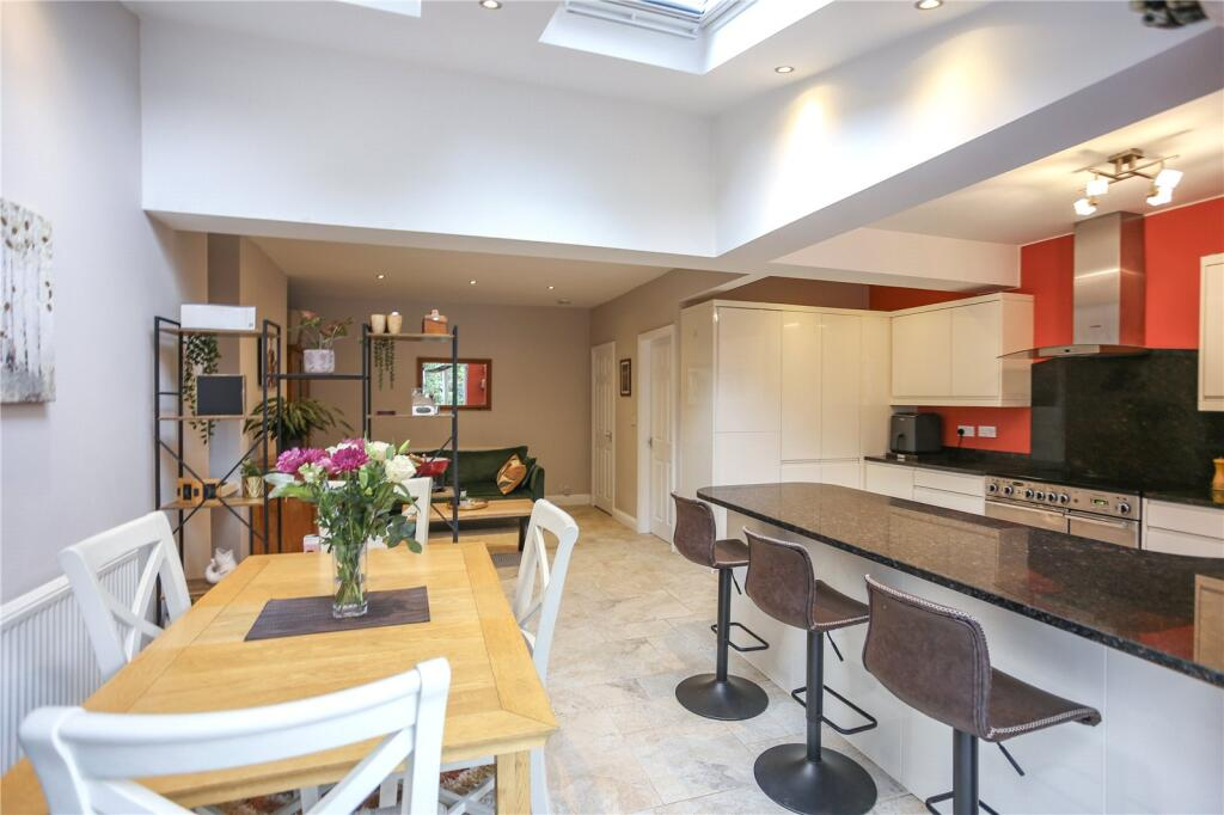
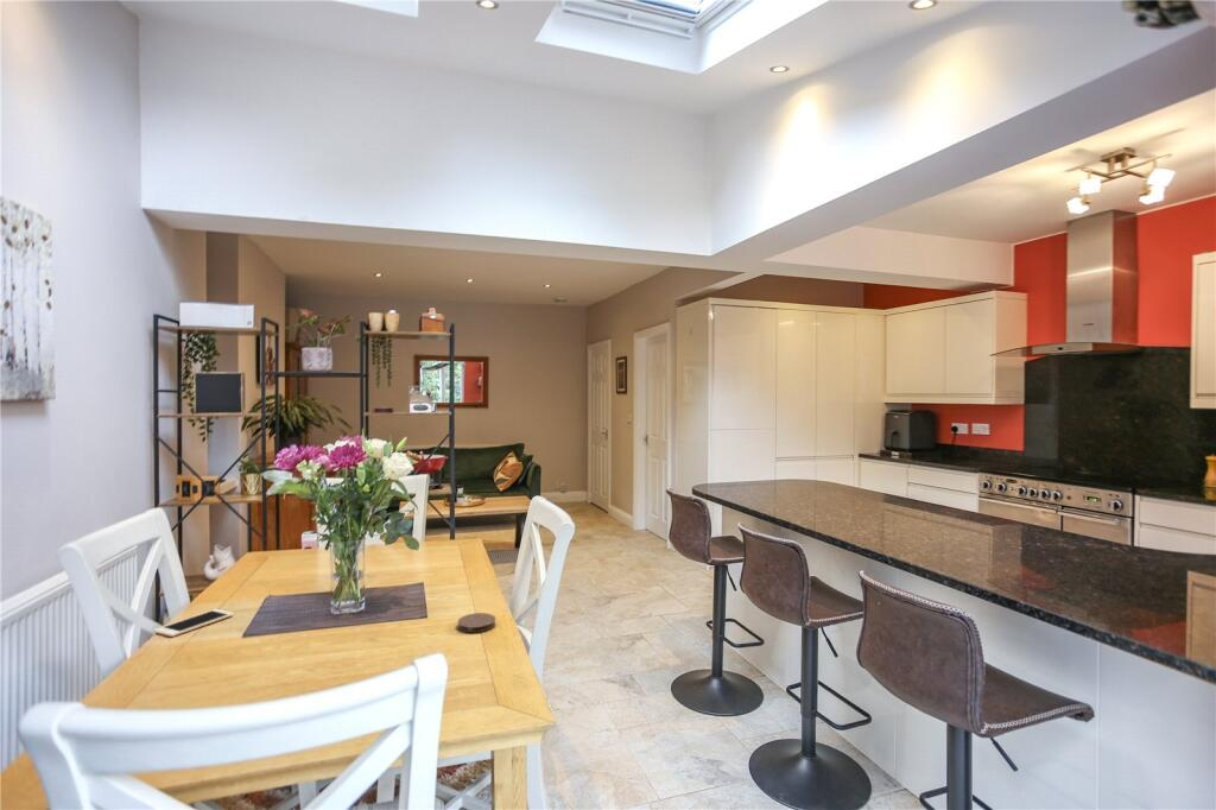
+ coaster (476, 622)
+ cell phone (195, 621)
